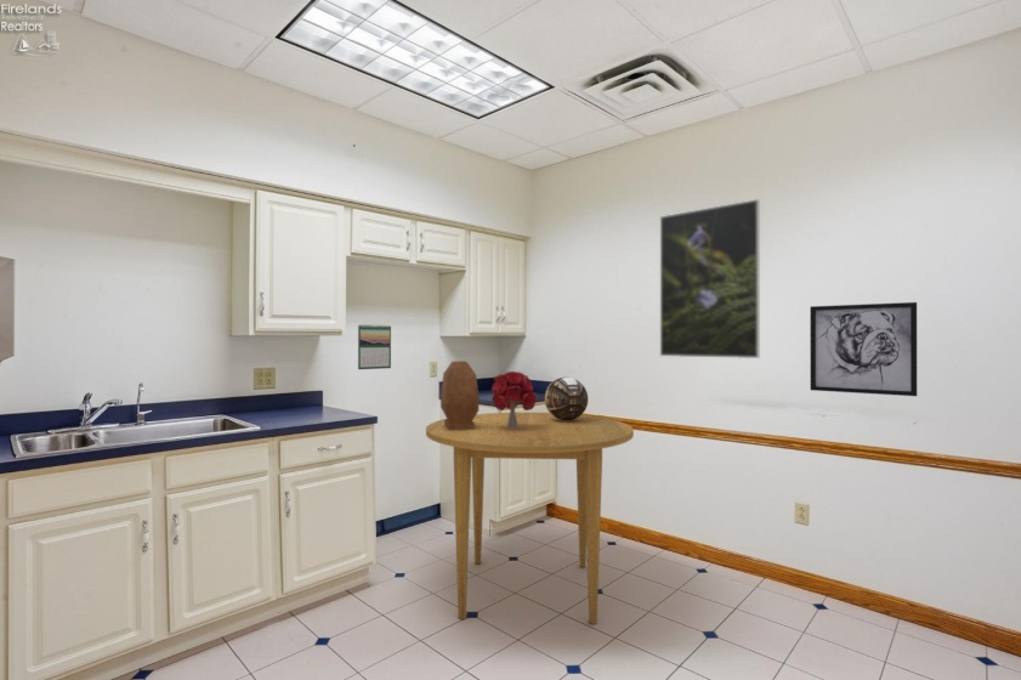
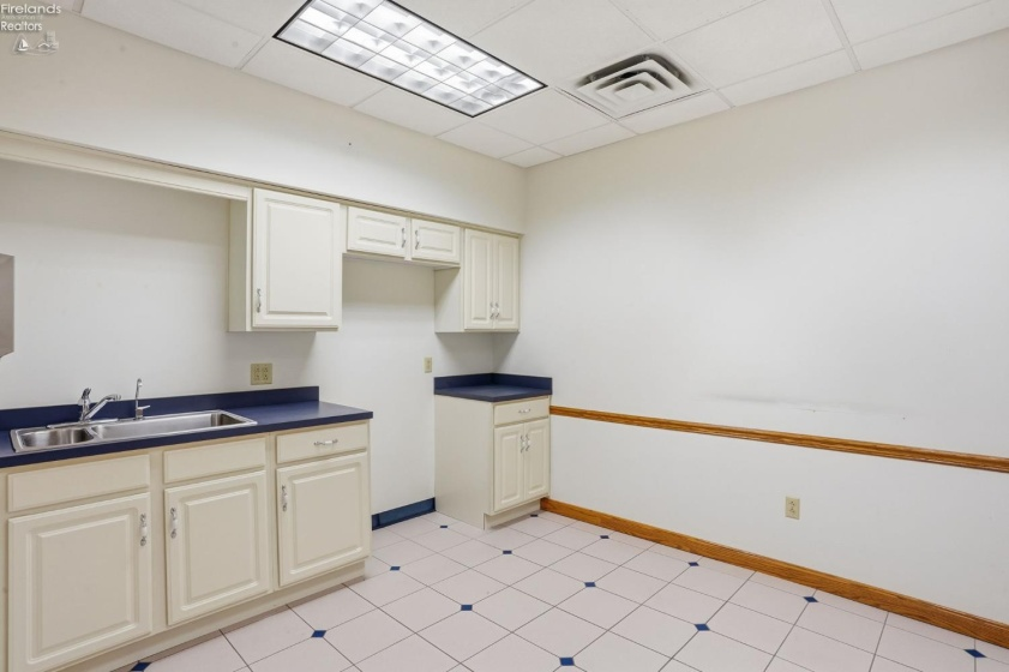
- calendar (374, 346)
- bouquet (514, 398)
- dining table (482, 506)
- water jug (459, 393)
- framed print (707, 282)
- decorative bowl (566, 398)
- wall art (860, 348)
